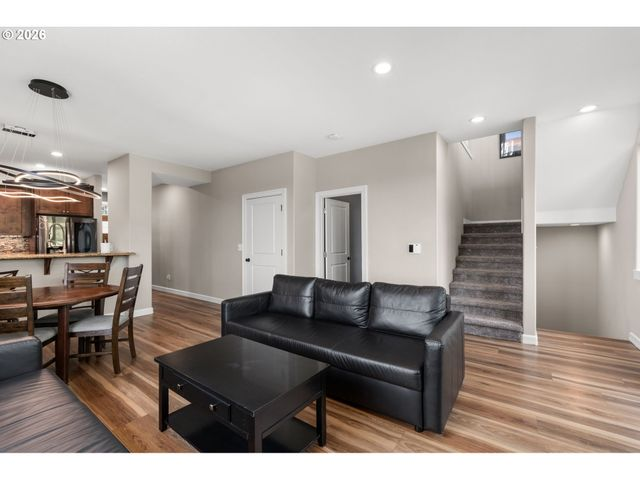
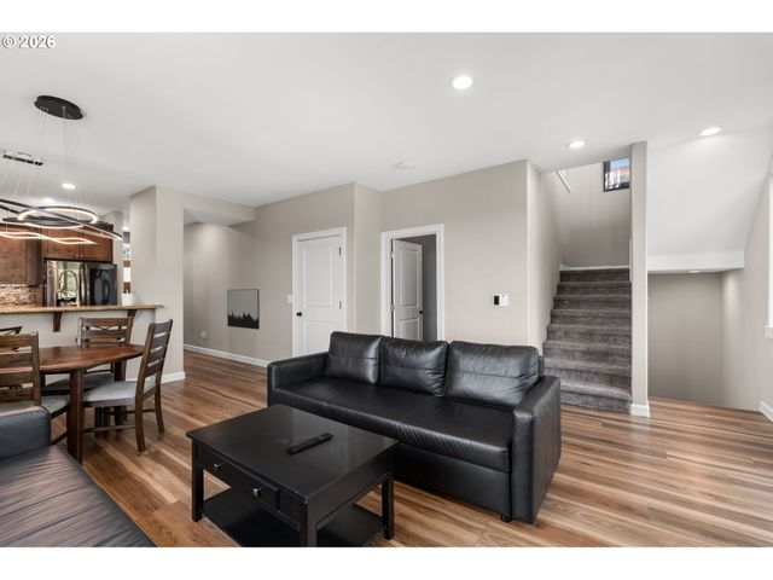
+ wall art (242, 308)
+ remote control (310, 442)
